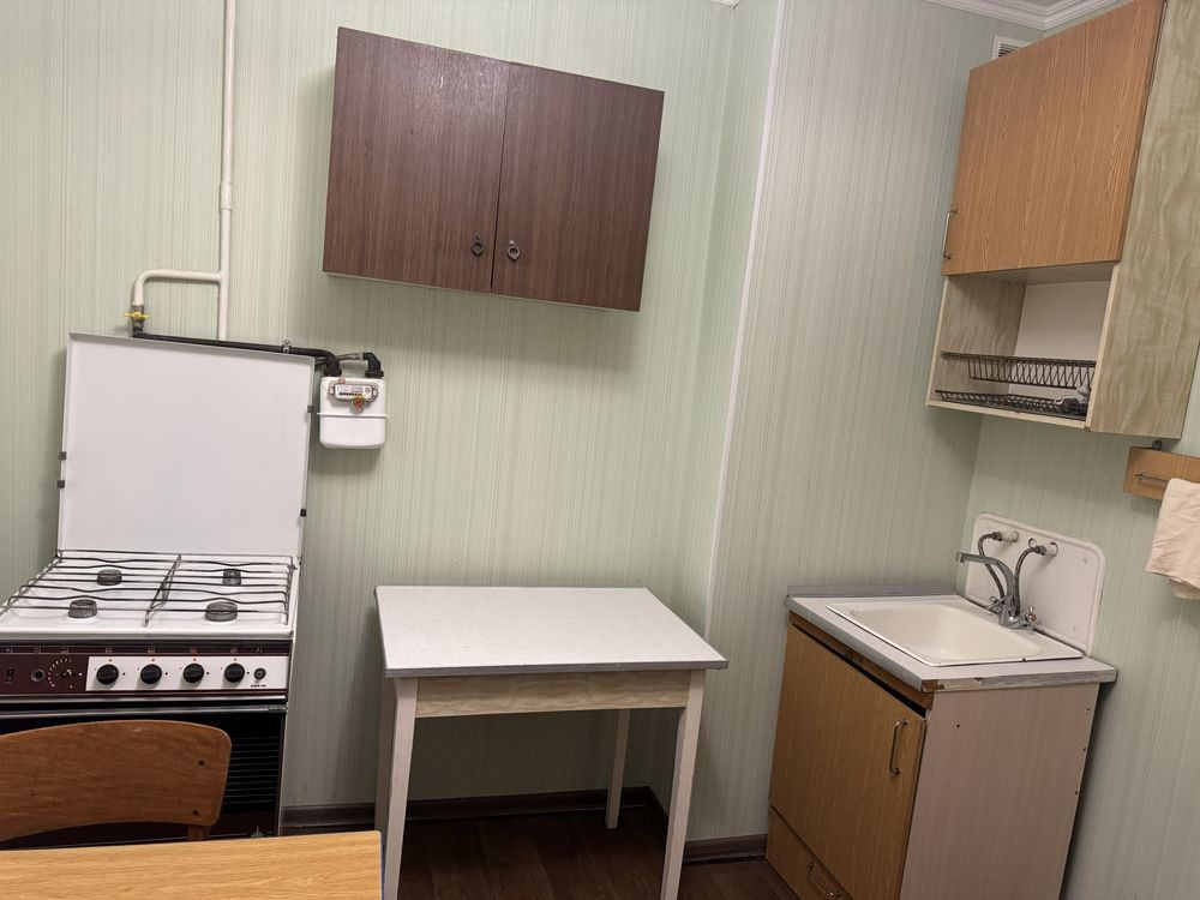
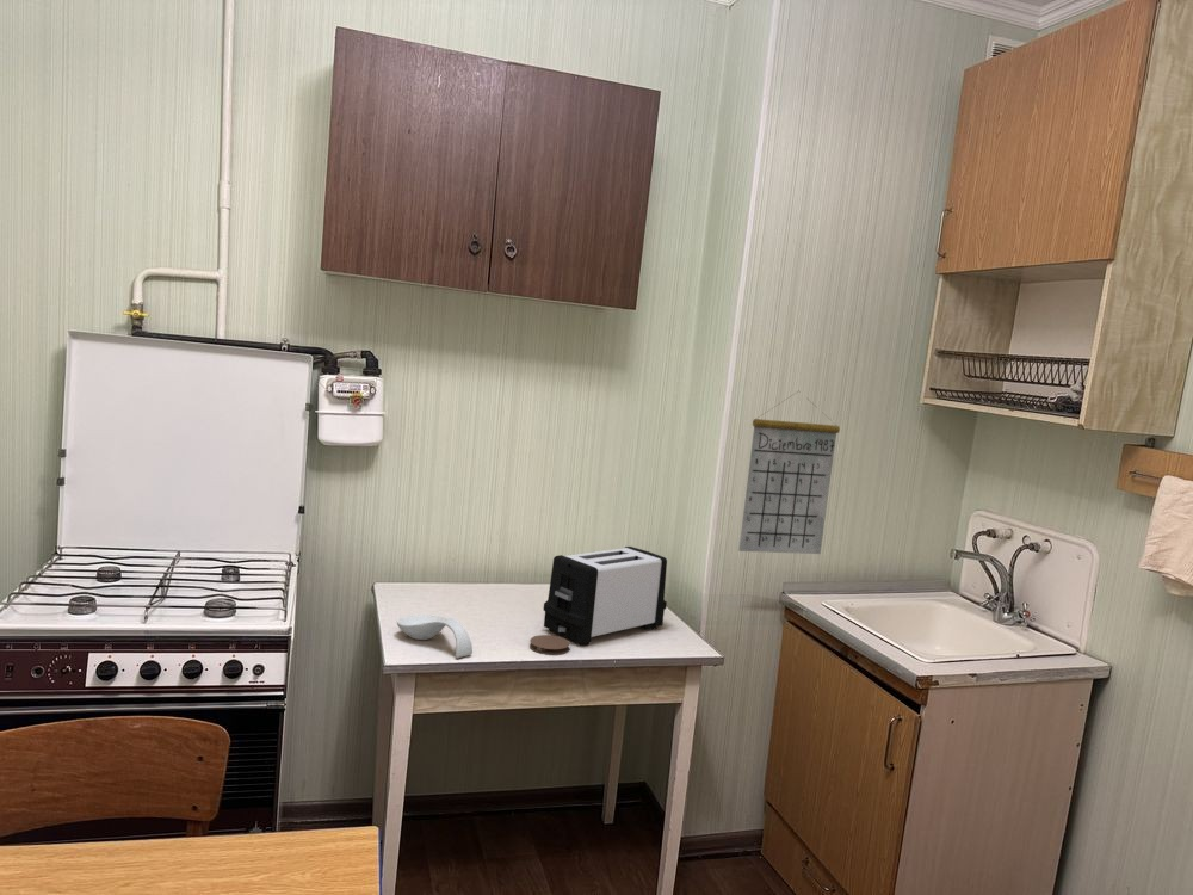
+ calendar (790, 473)
+ spoon rest (435, 628)
+ coaster (549, 644)
+ toaster (606, 593)
